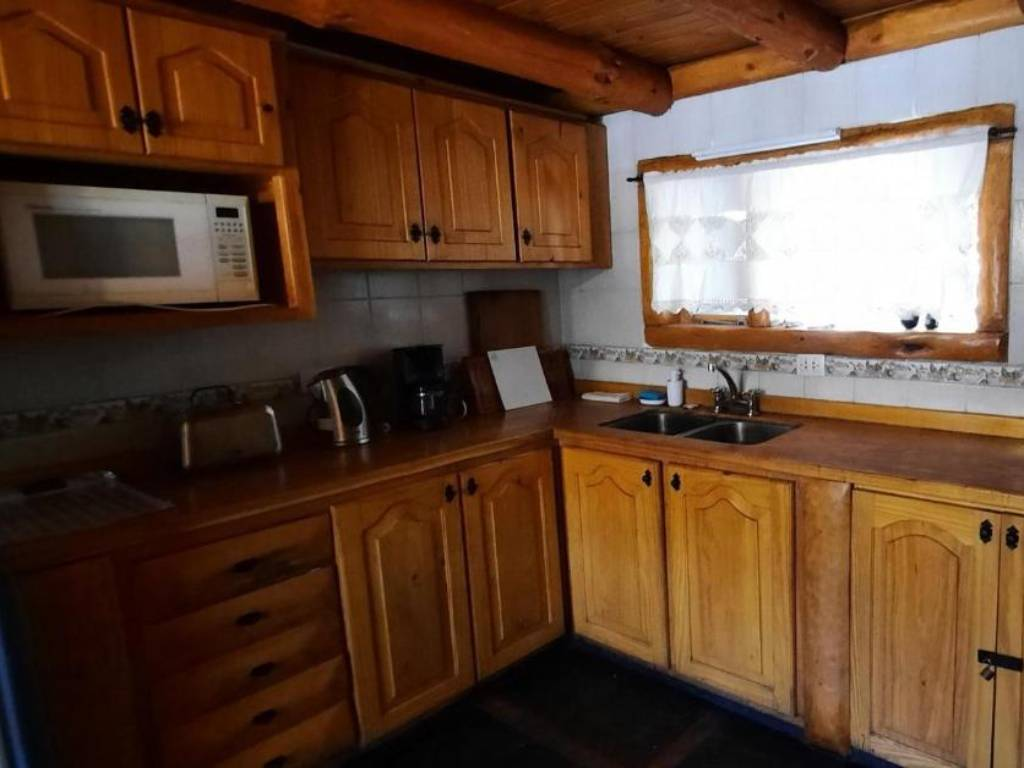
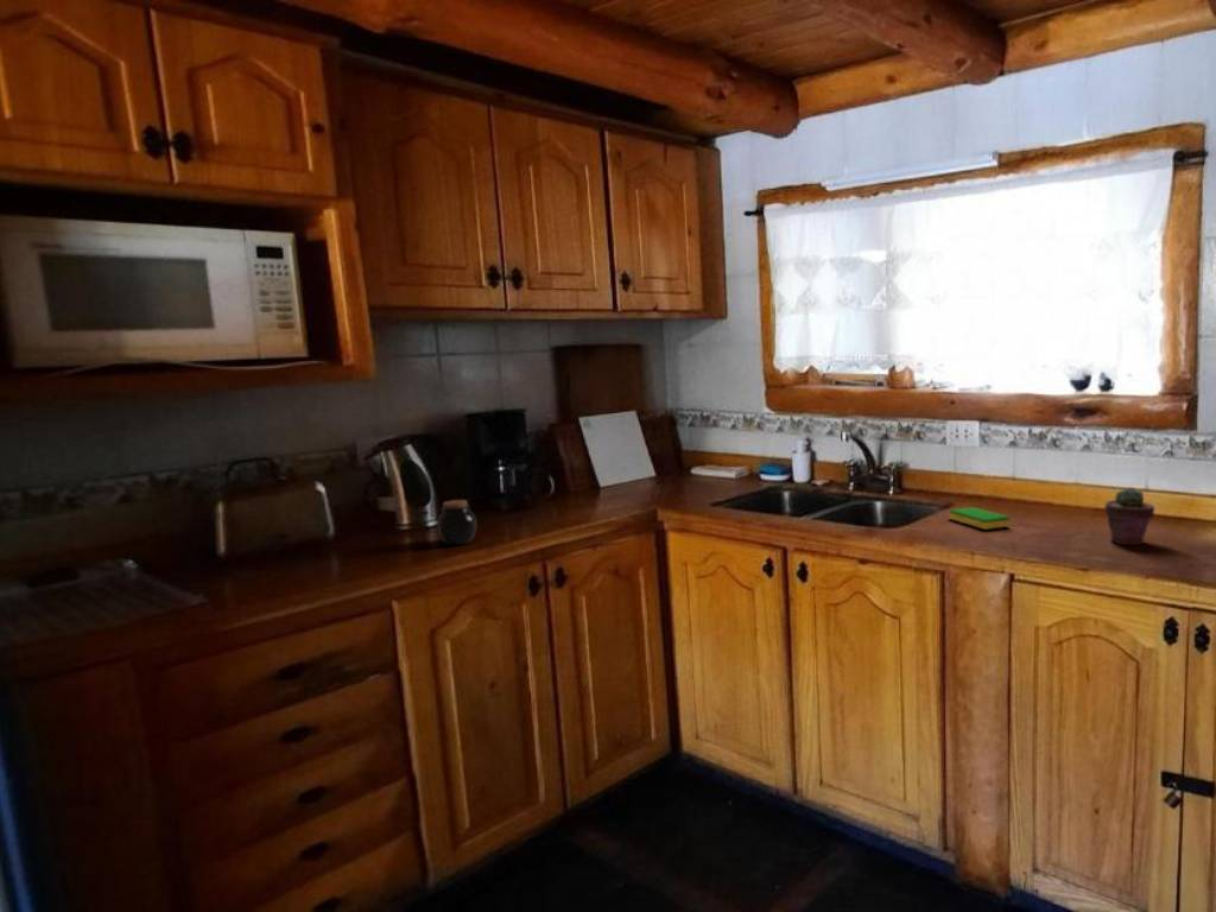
+ dish sponge (978, 518)
+ jar (456, 521)
+ potted succulent (1128, 514)
